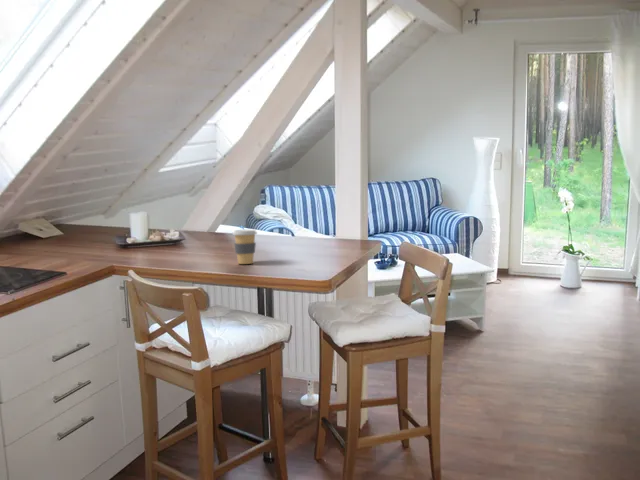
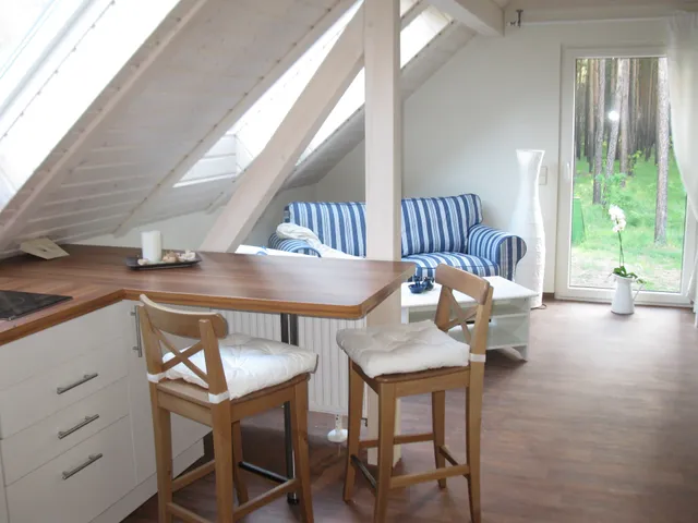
- coffee cup (245, 246)
